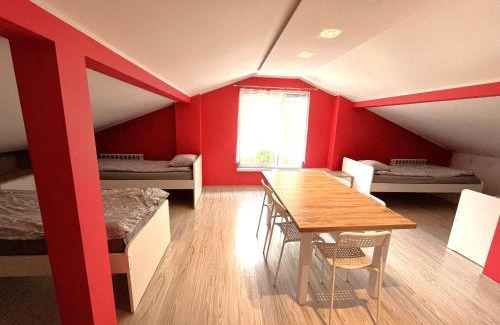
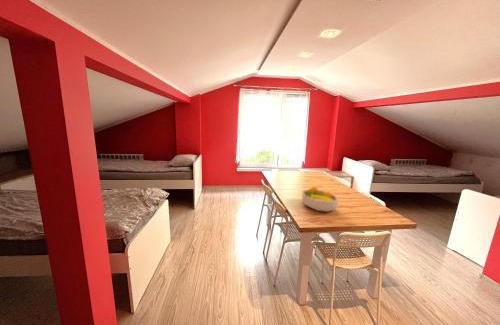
+ fruit bowl (319, 198)
